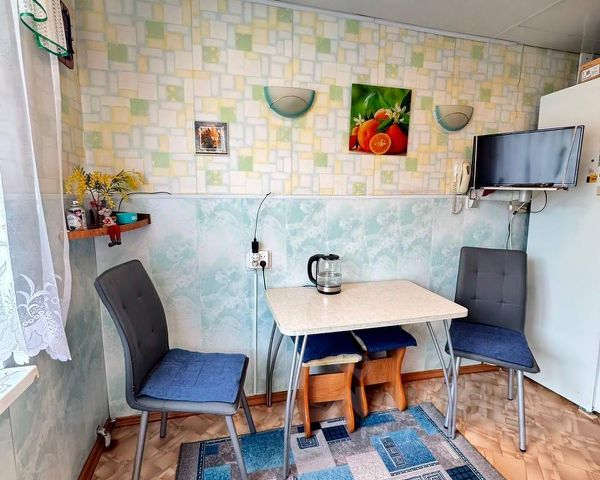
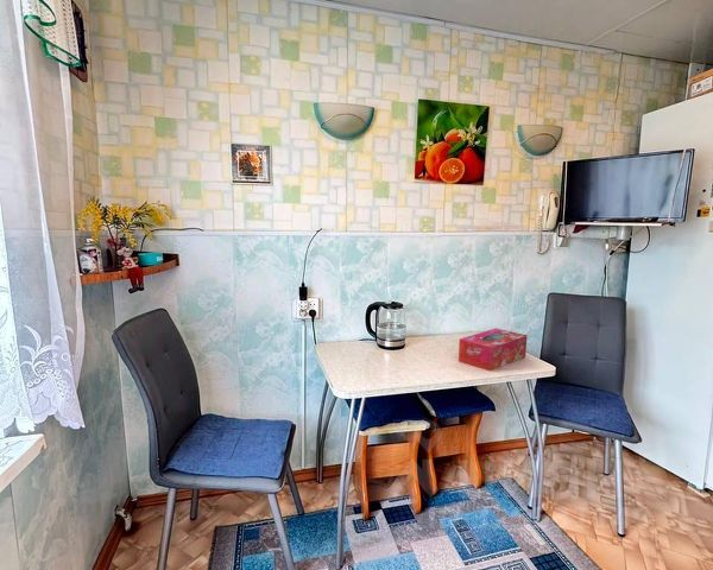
+ tissue box (493, 348)
